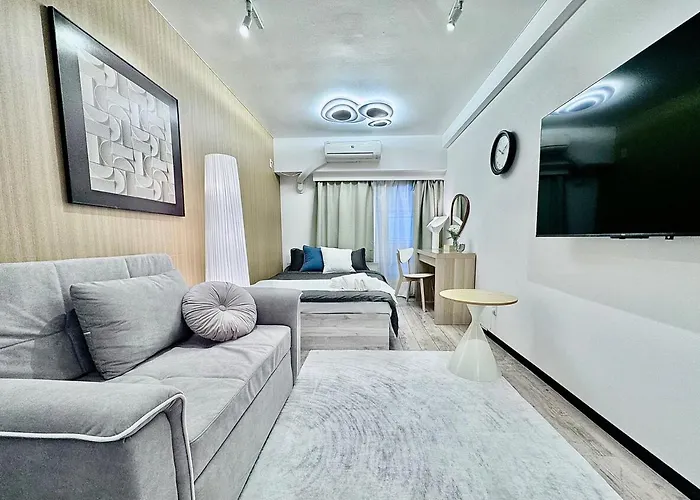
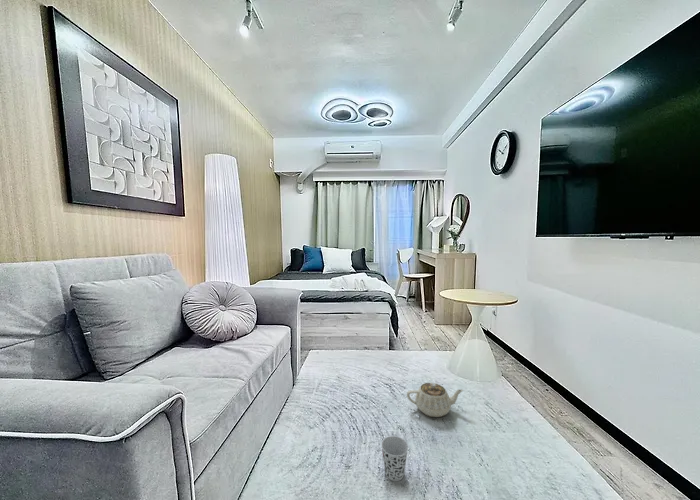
+ teapot (434, 396)
+ cup (394, 459)
